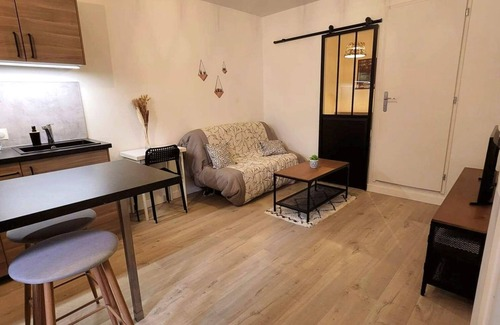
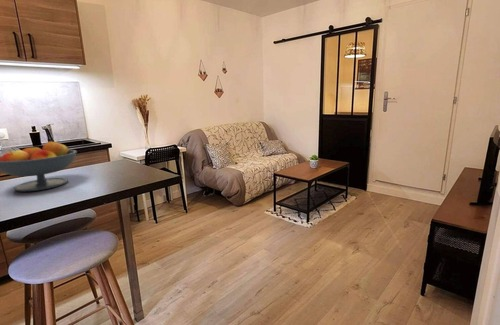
+ fruit bowl (38, 164)
